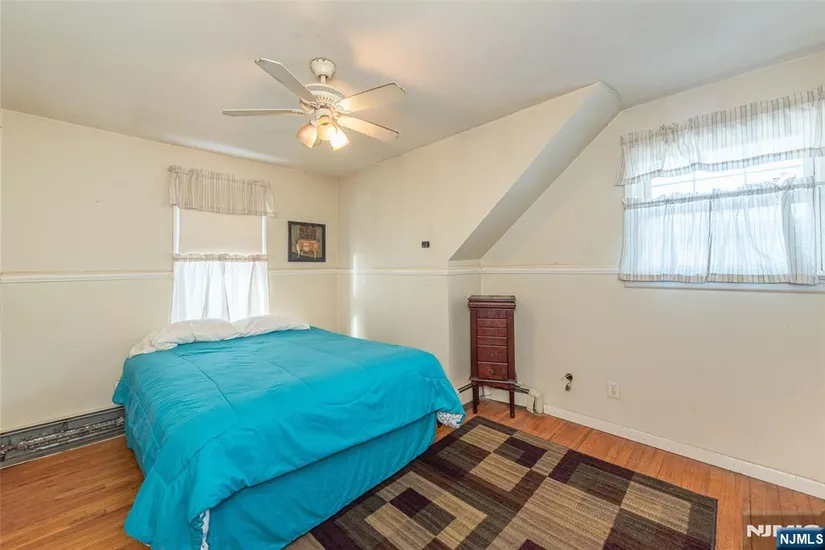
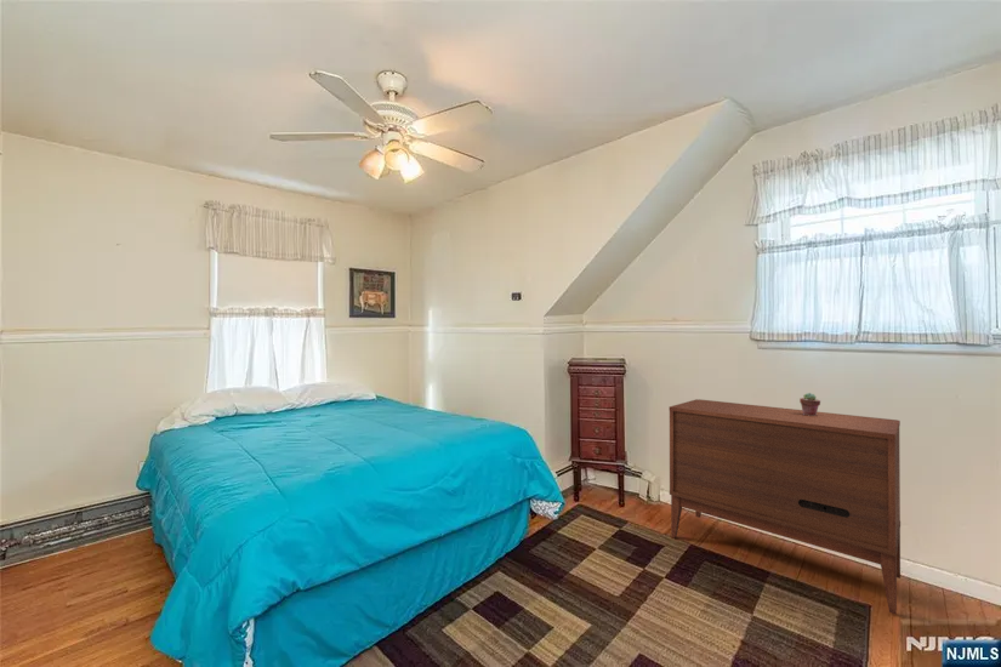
+ potted succulent (809, 403)
+ dresser (774, 483)
